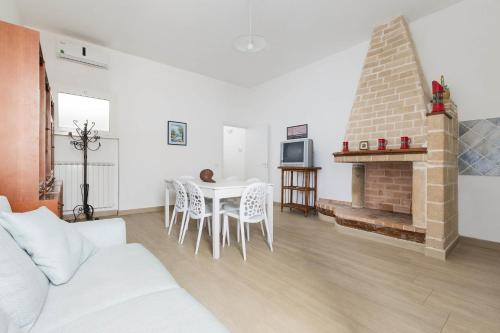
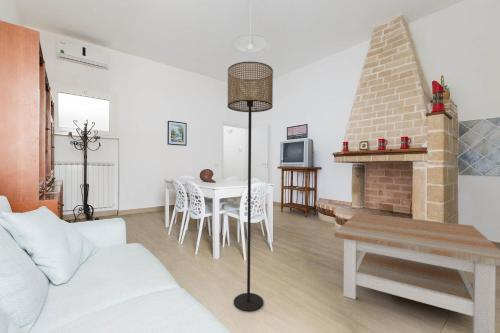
+ floor lamp (249, 187)
+ coffee table (407, 258)
